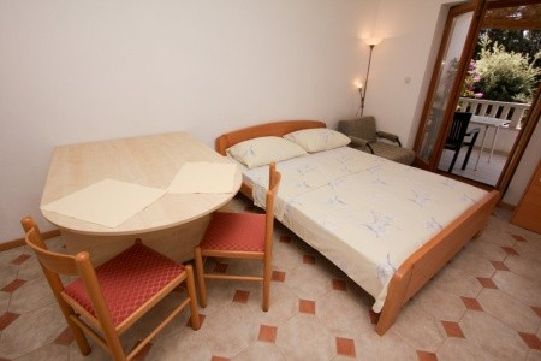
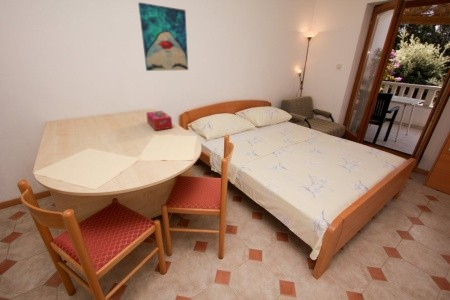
+ wall art (165, 40)
+ tissue box (158, 119)
